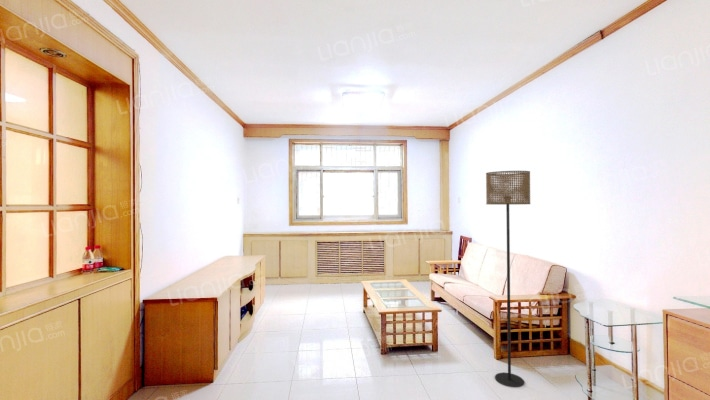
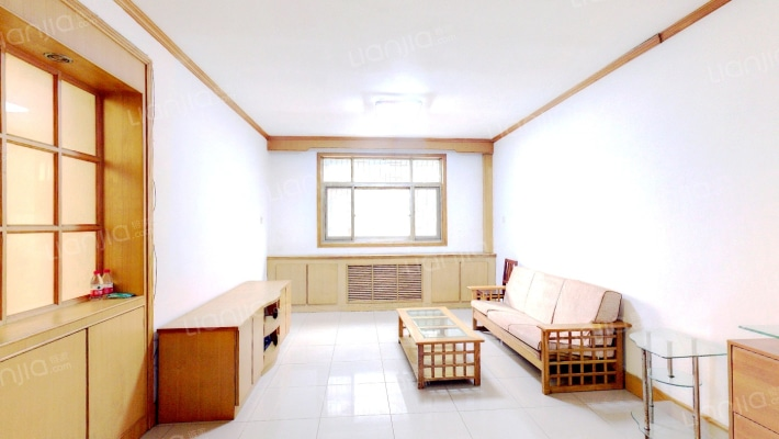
- floor lamp (508, 276)
